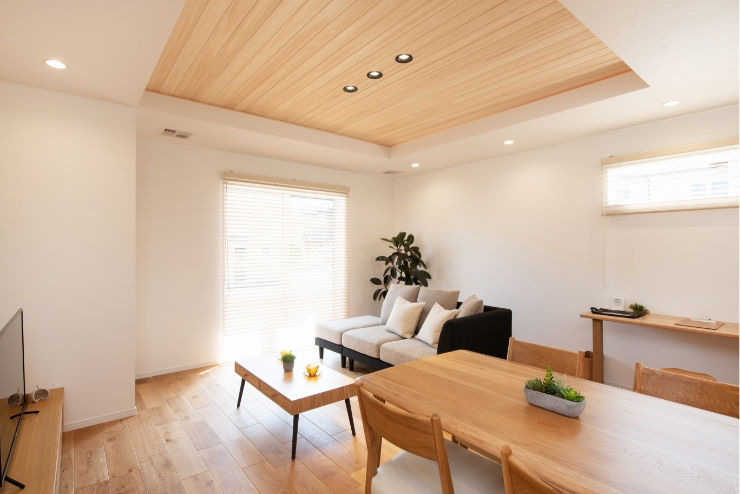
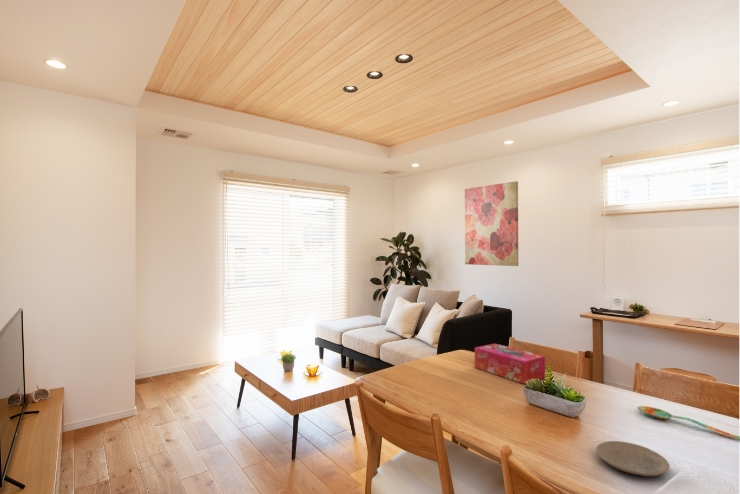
+ tissue box (508, 362)
+ wall art (490, 225)
+ plate (631, 460)
+ spoon (687, 420)
